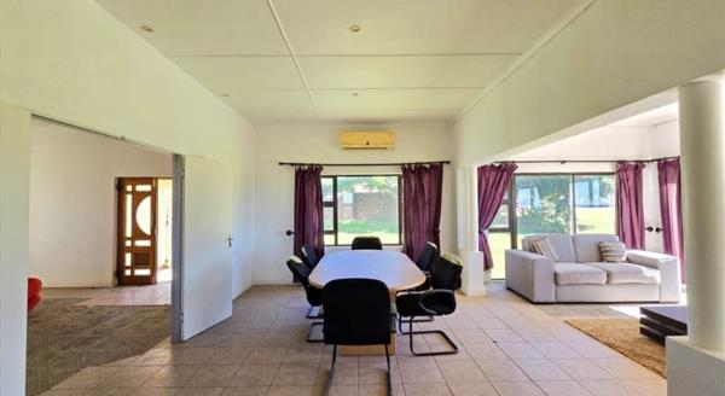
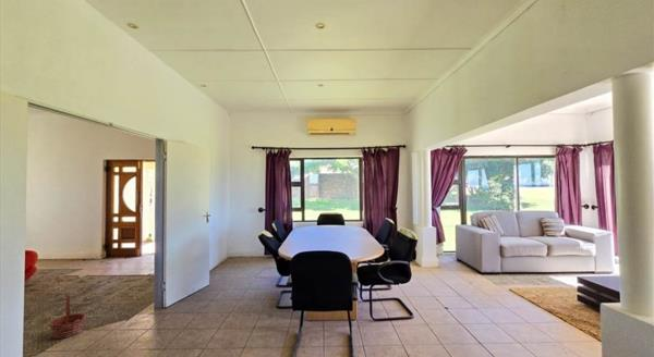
+ basket (68, 313)
